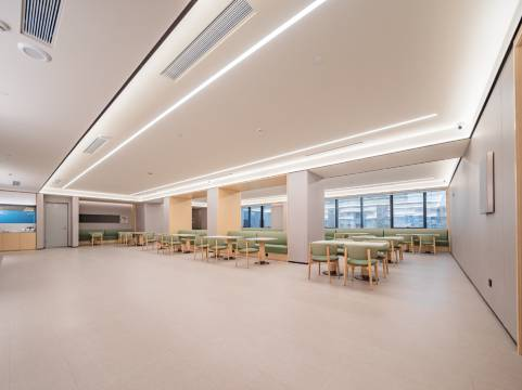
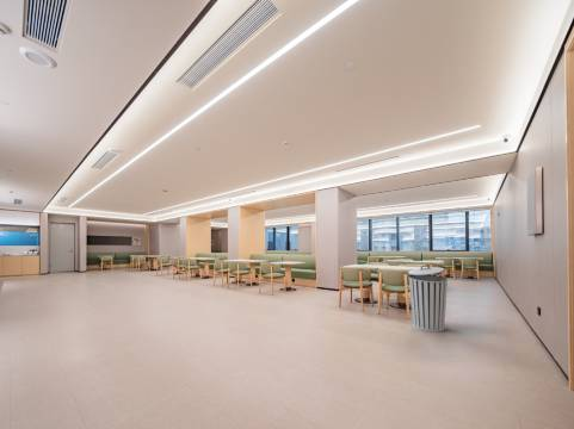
+ trash can (427, 296)
